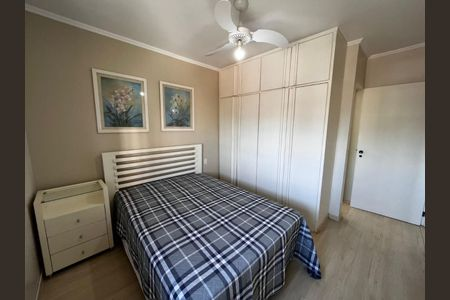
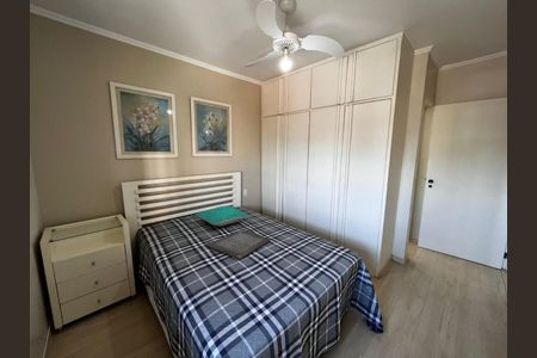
+ pillow (221, 215)
+ serving tray (240, 242)
